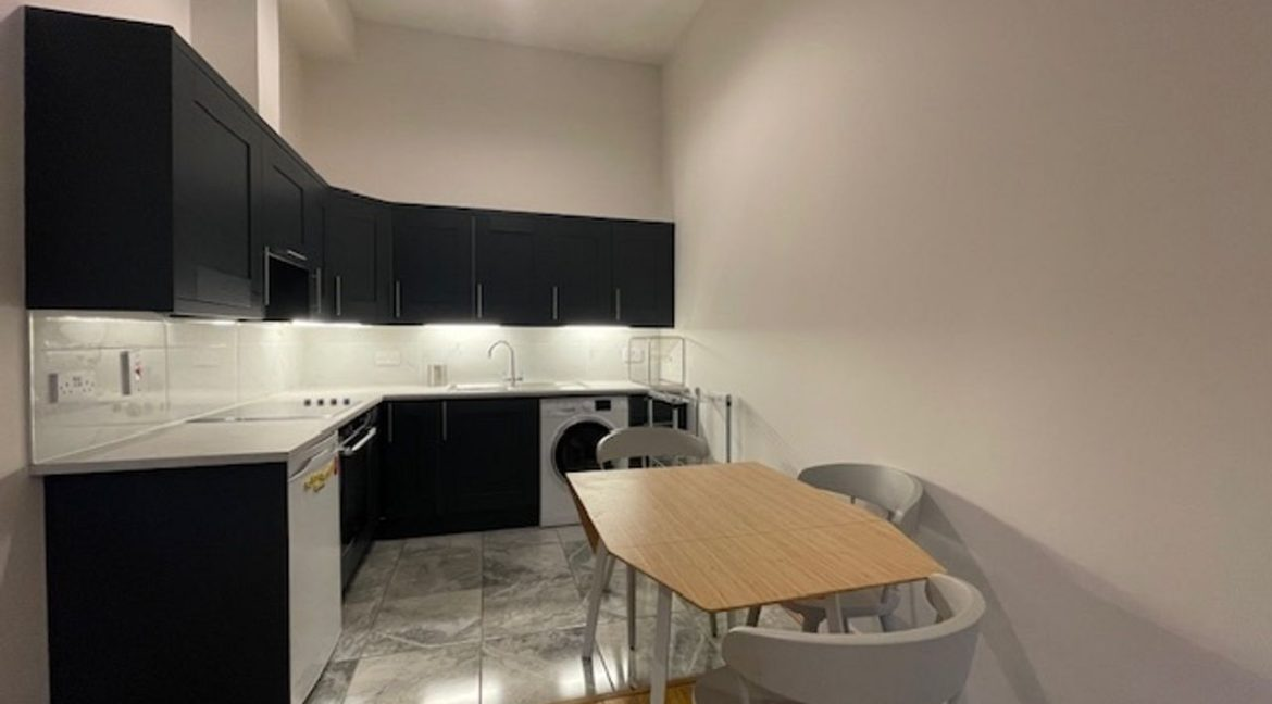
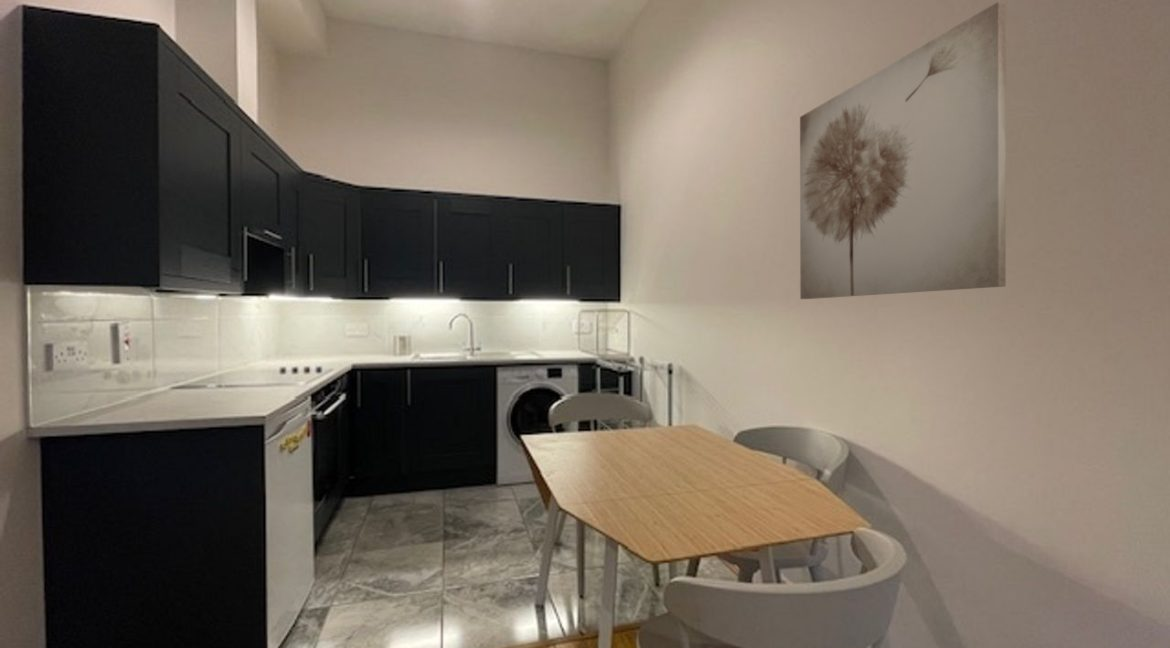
+ wall art (880, 183)
